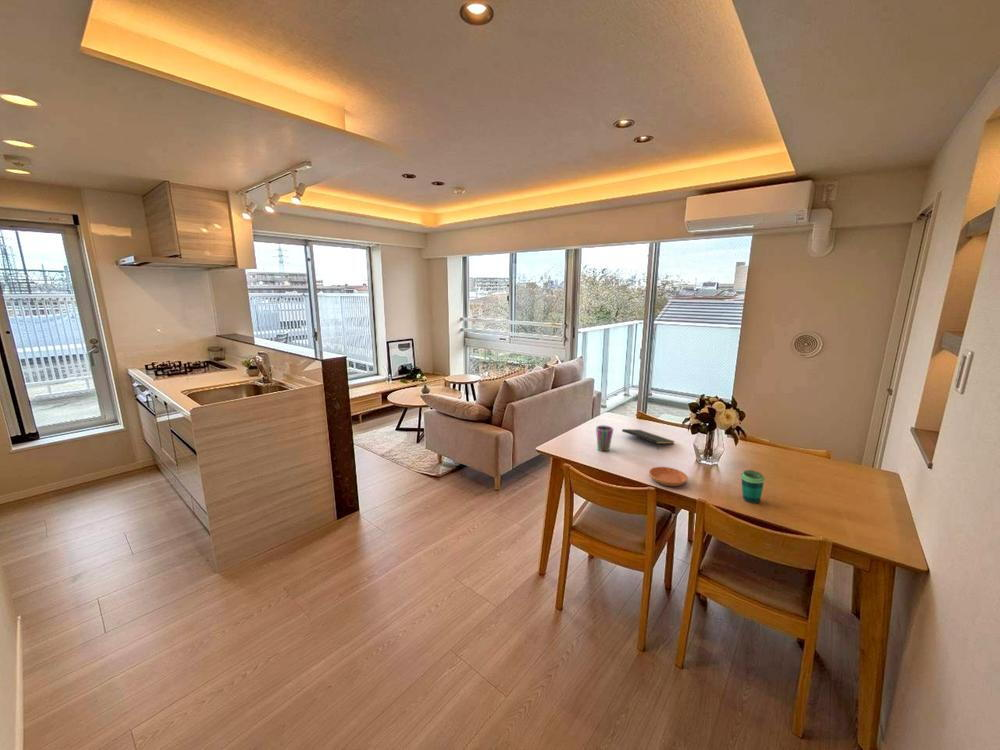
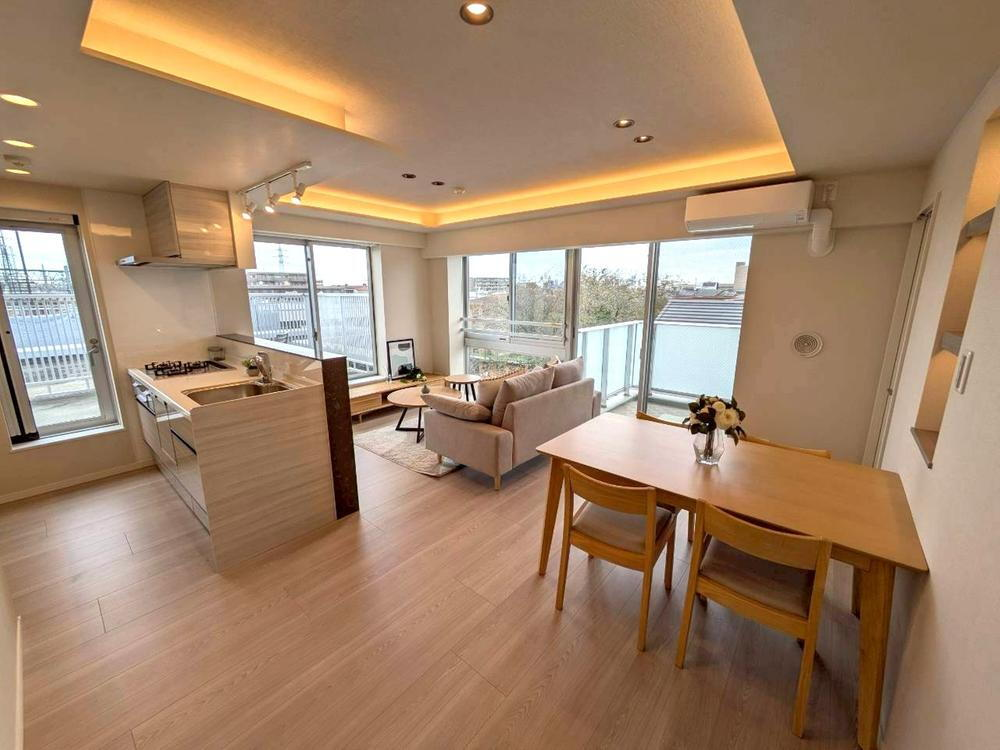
- cup (604, 438)
- notepad (647, 436)
- cup (751, 487)
- saucer (667, 477)
